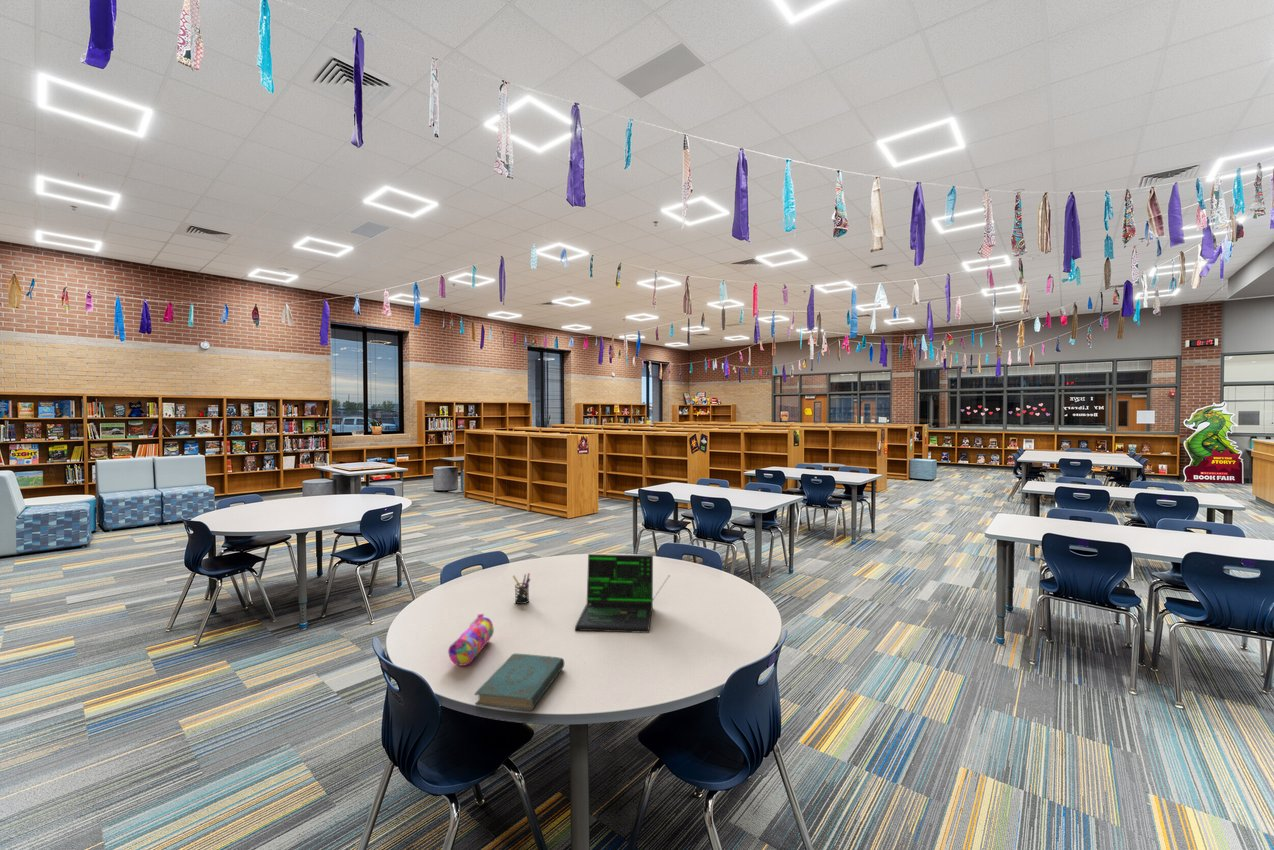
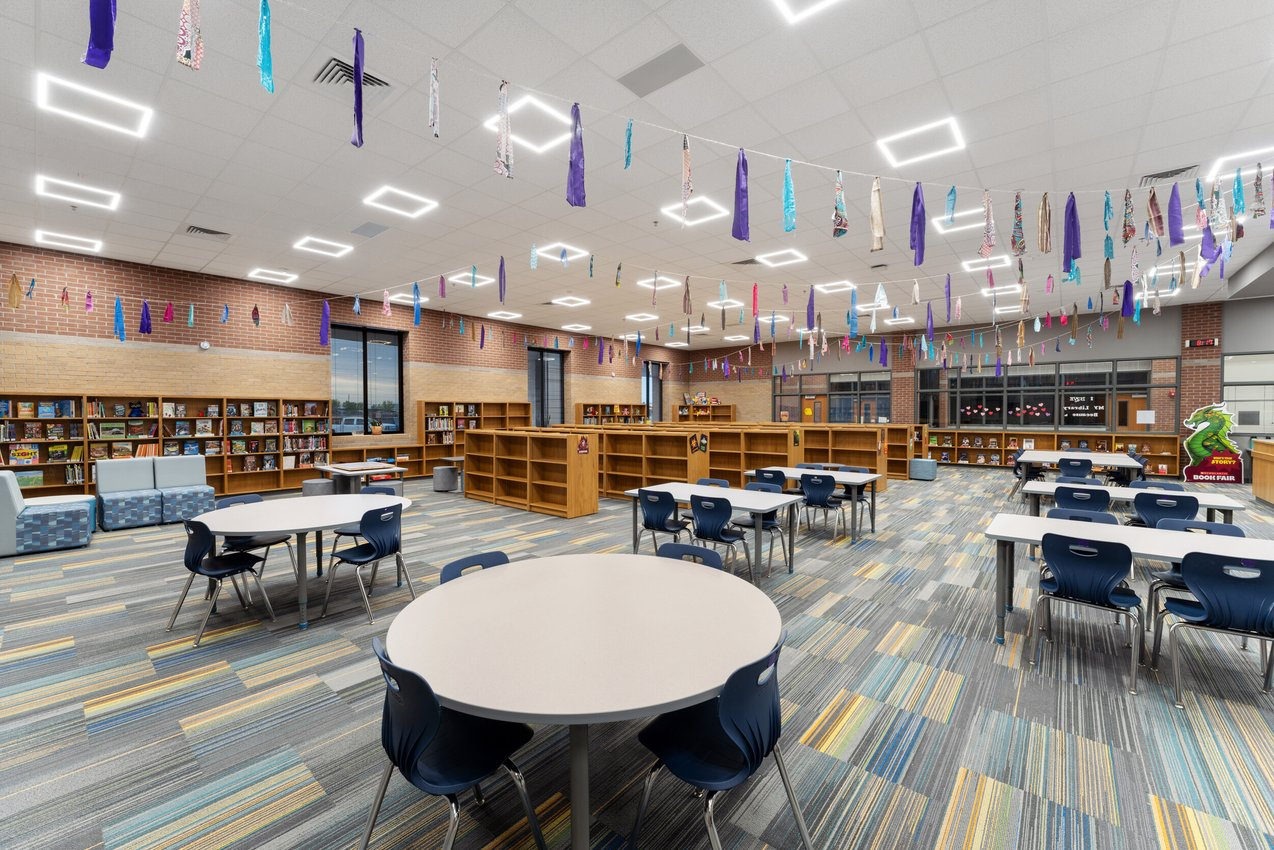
- pen holder (523, 586)
- book (522, 679)
- laptop (625, 590)
- pencil case (472, 639)
